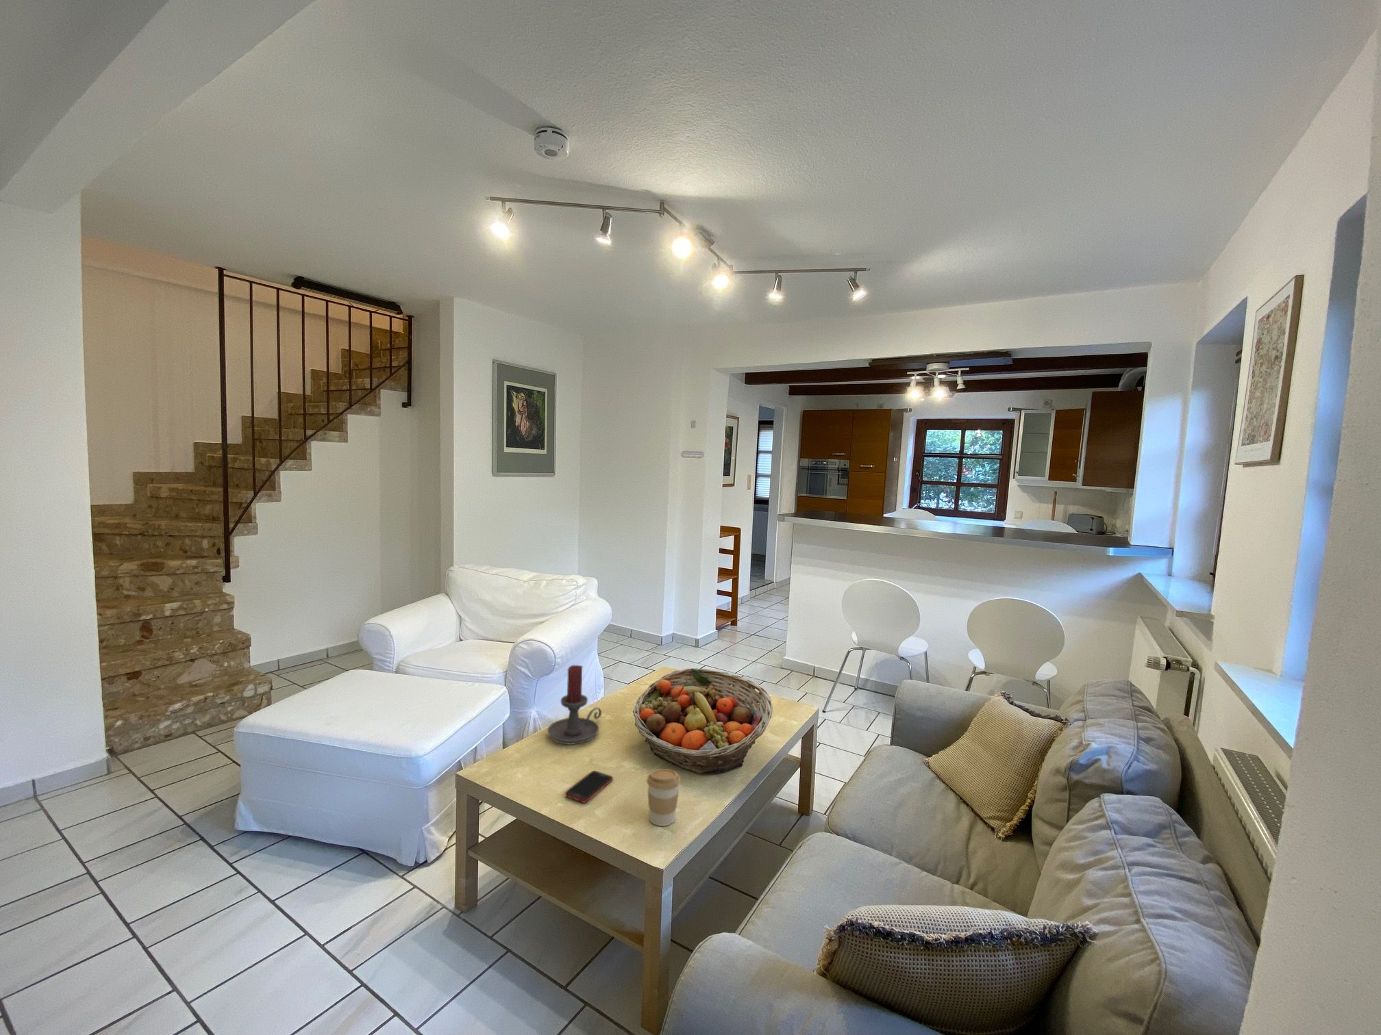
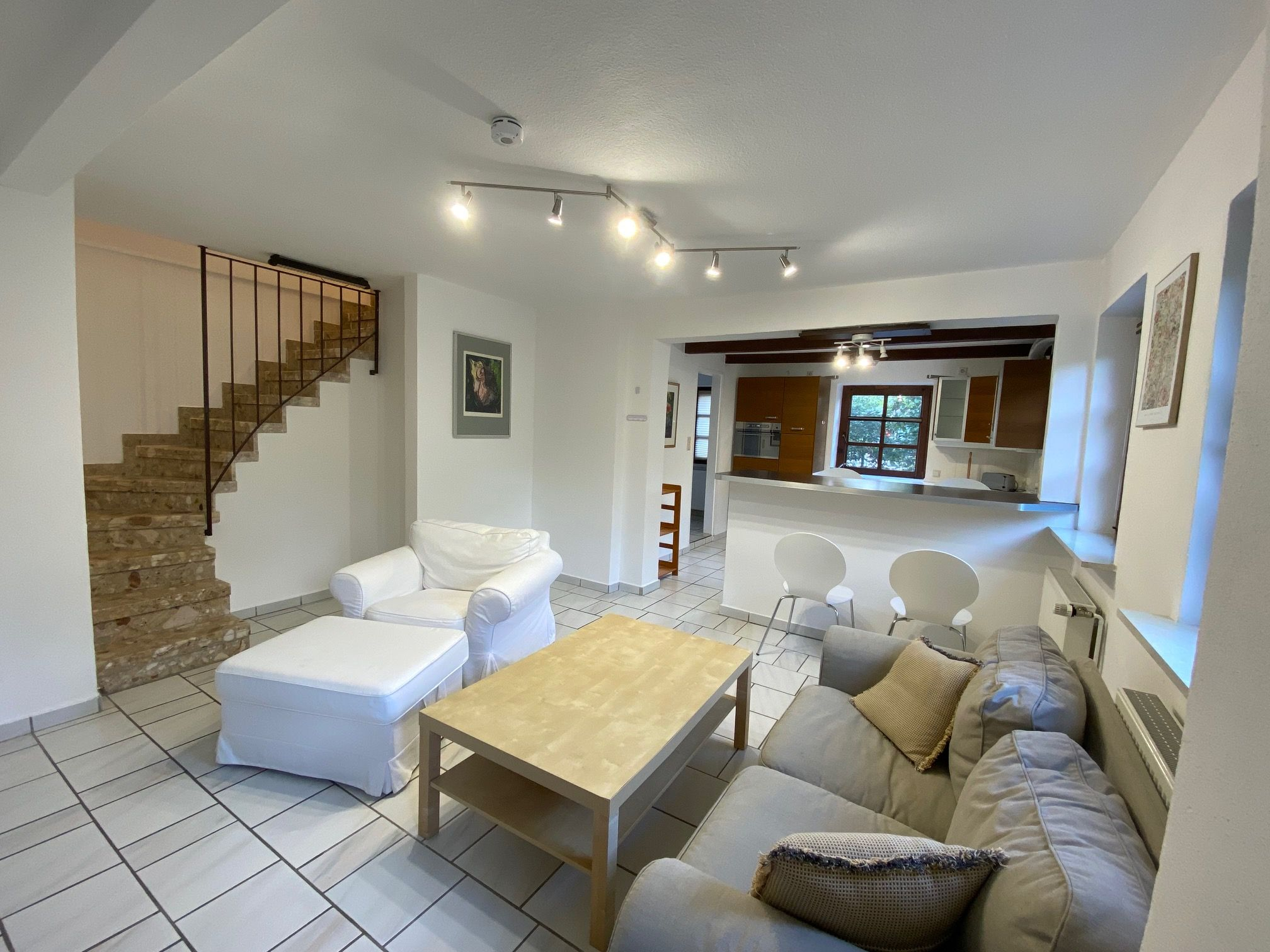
- fruit basket (700, 718)
- candle holder (580, 698)
- cell phone (589, 786)
- coffee cup (662, 796)
